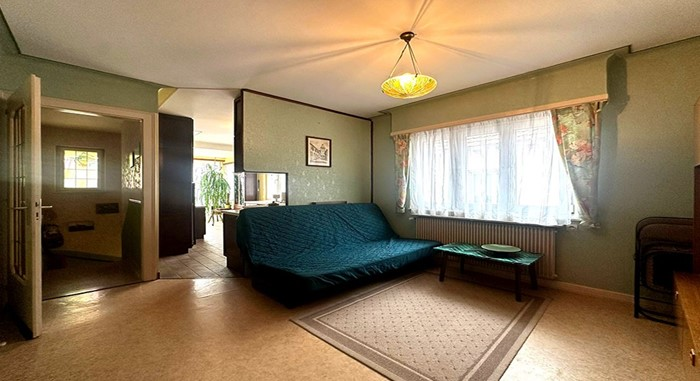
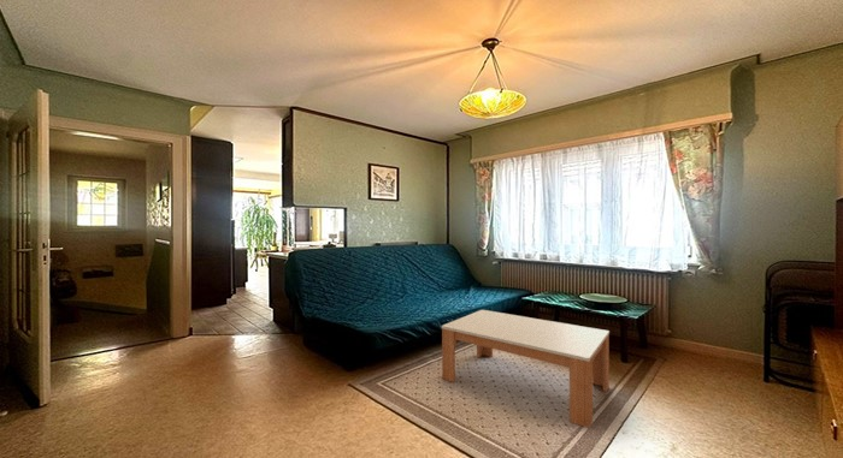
+ coffee table (523, 355)
